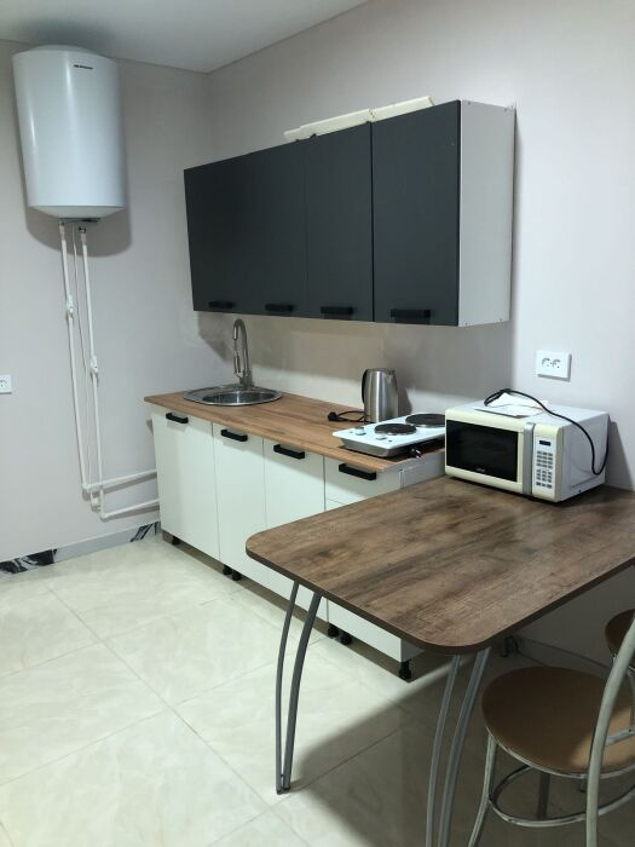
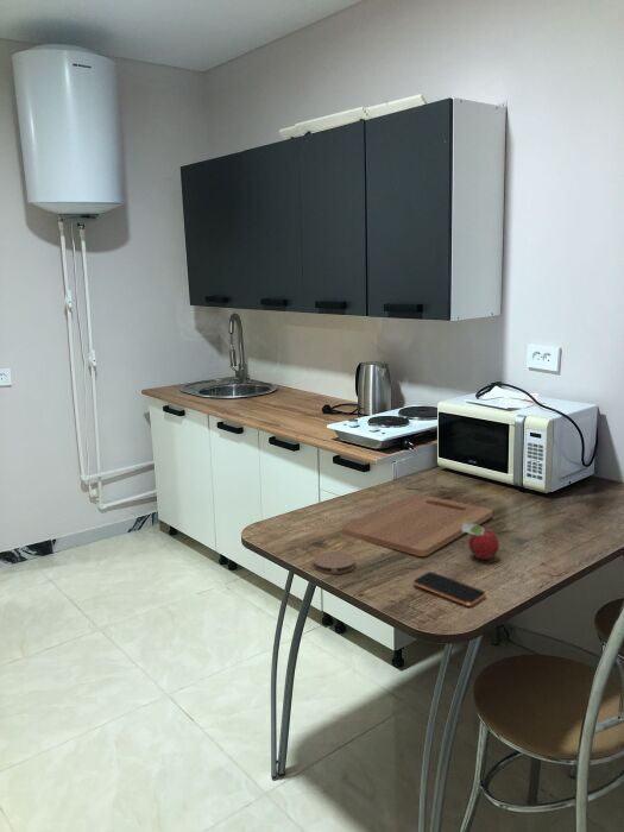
+ coaster (334, 562)
+ smartphone (448, 587)
+ cutting board (418, 521)
+ fruit (480, 540)
